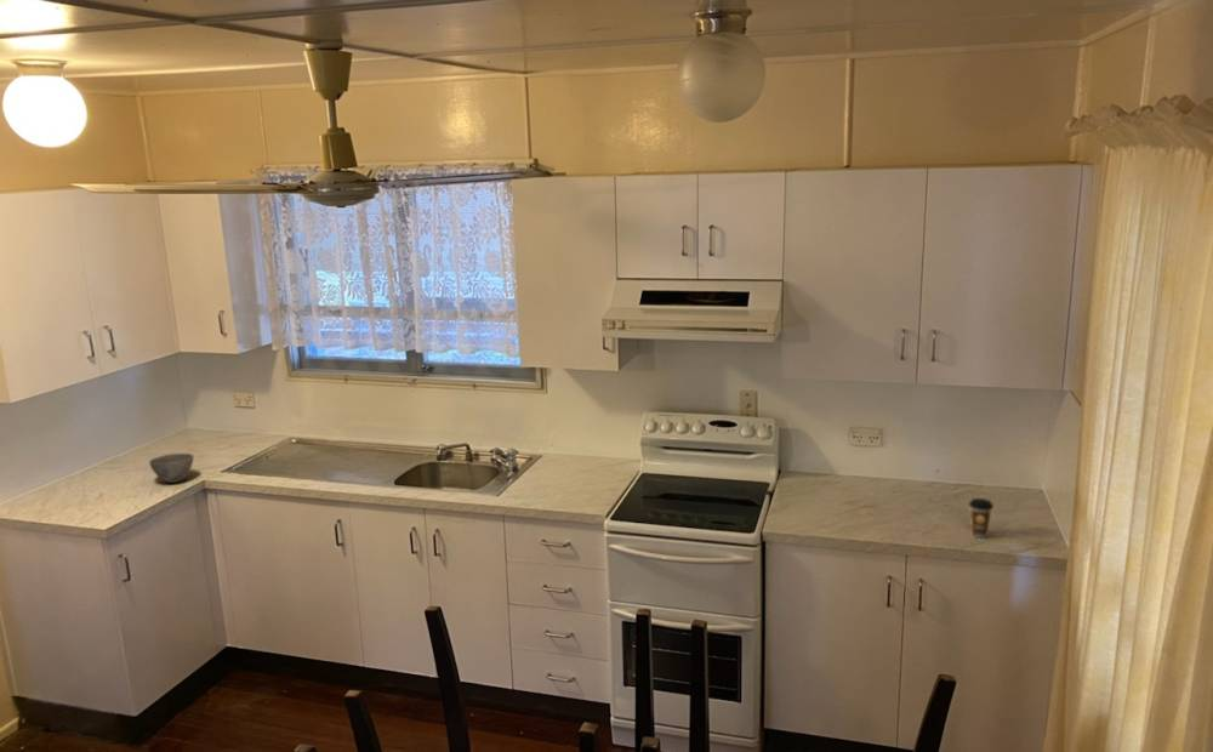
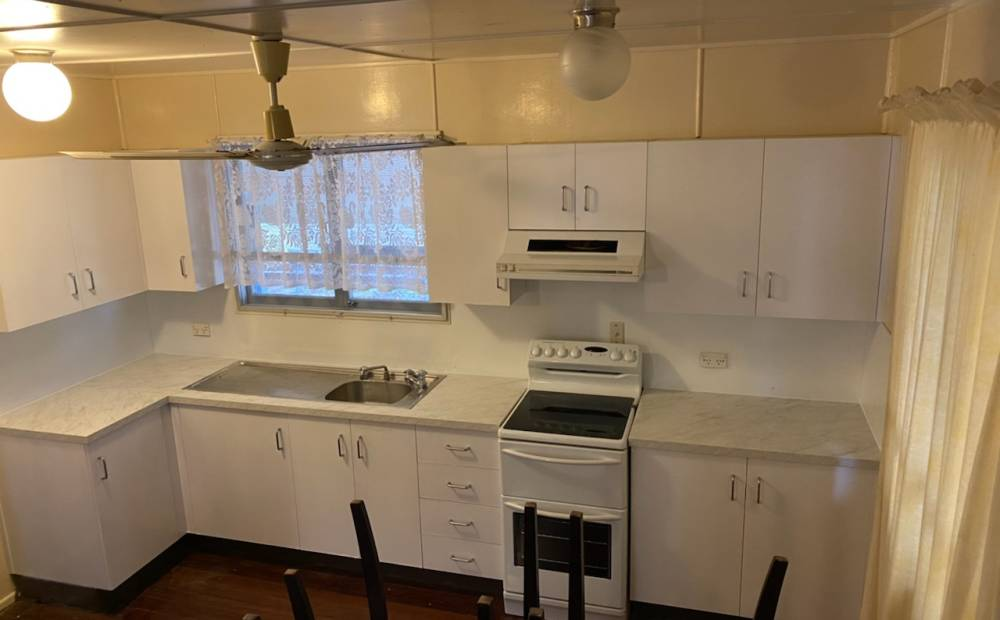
- bowl (172, 469)
- coffee cup (980, 518)
